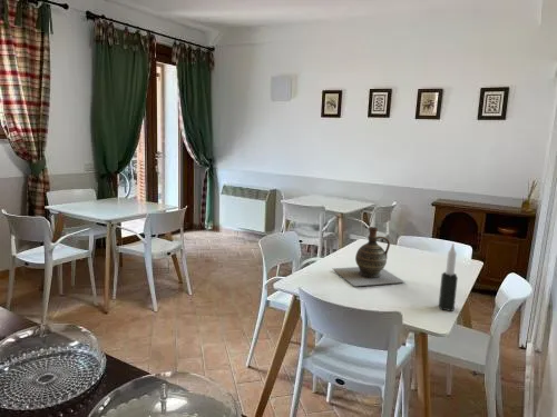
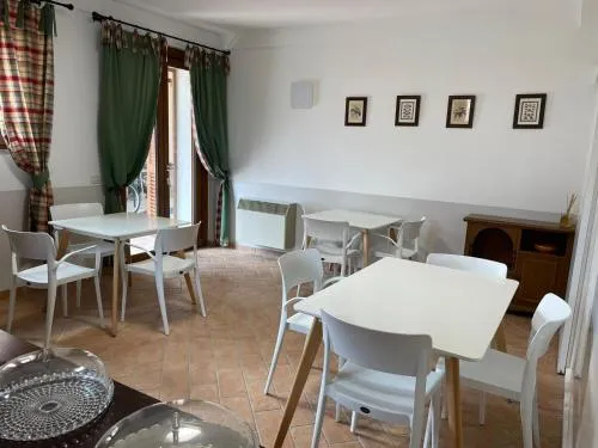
- candle (449, 276)
- ceramic jug (369, 251)
